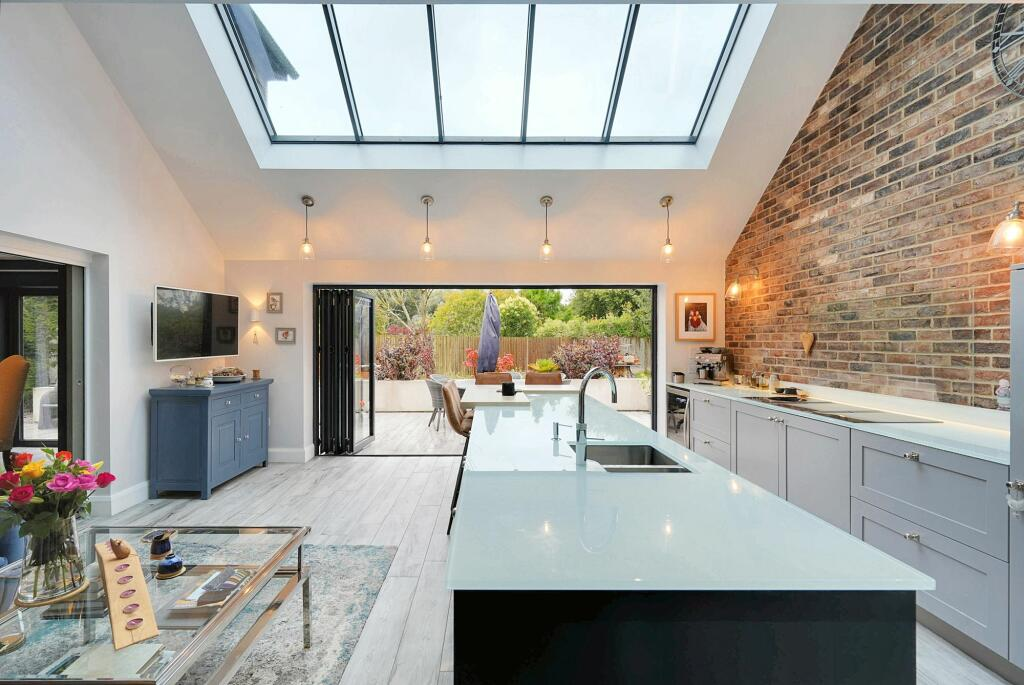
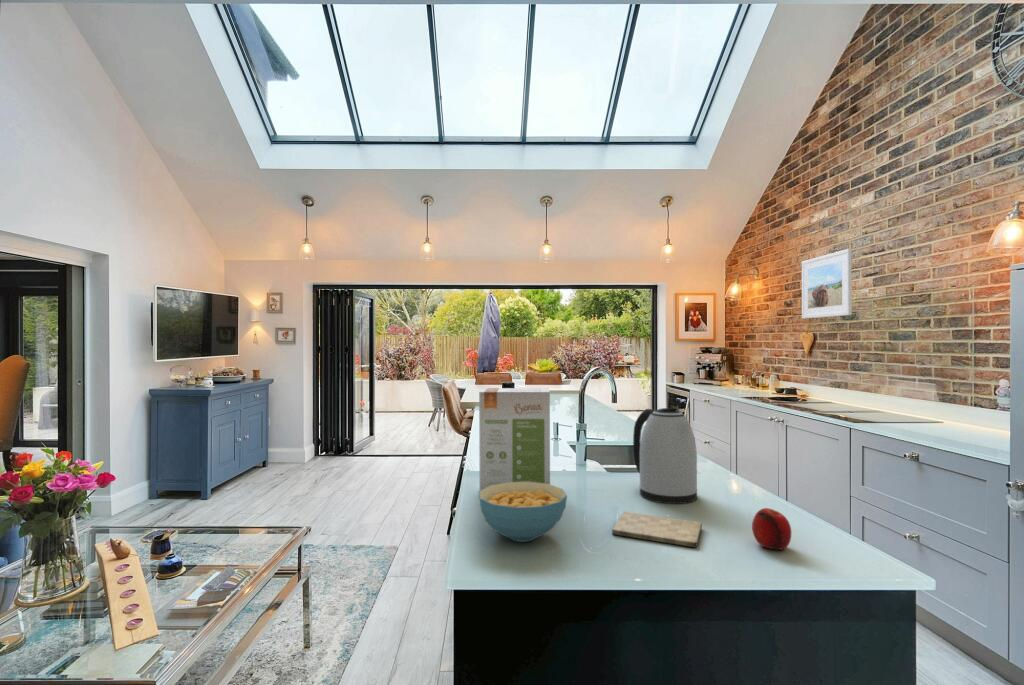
+ kettle (660, 449)
+ cutting board (657, 528)
+ cereal bowl (522, 515)
+ fruit (771, 528)
+ food box (515, 442)
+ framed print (824, 286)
